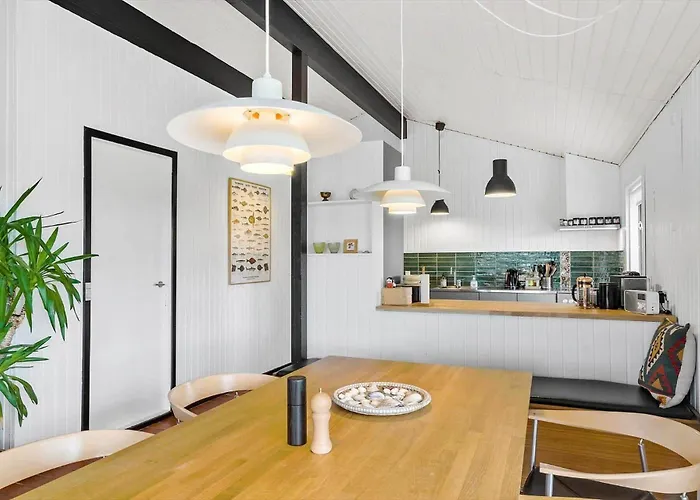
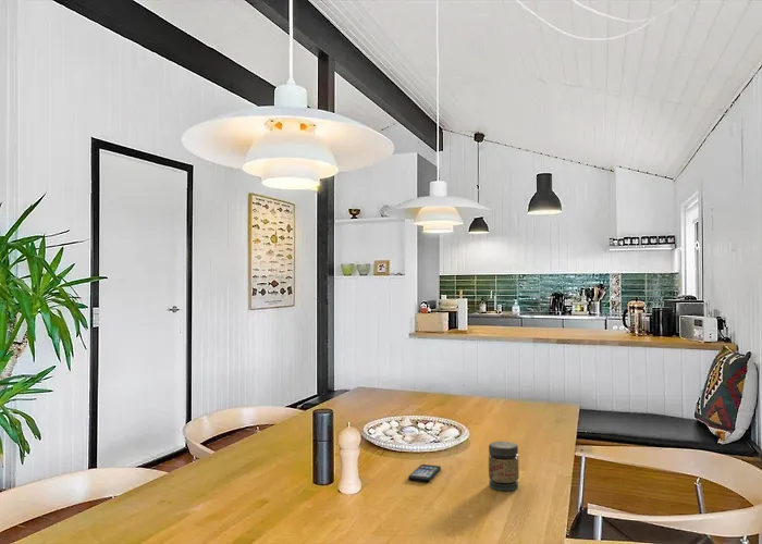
+ jar (503, 465)
+ smartphone (425, 472)
